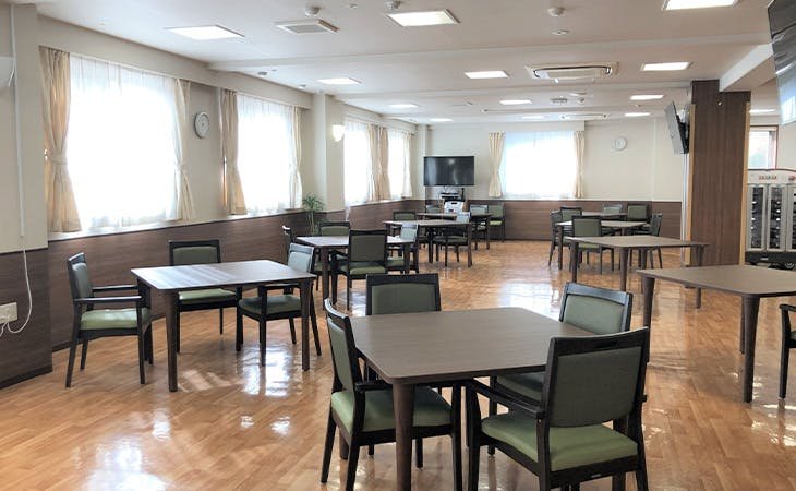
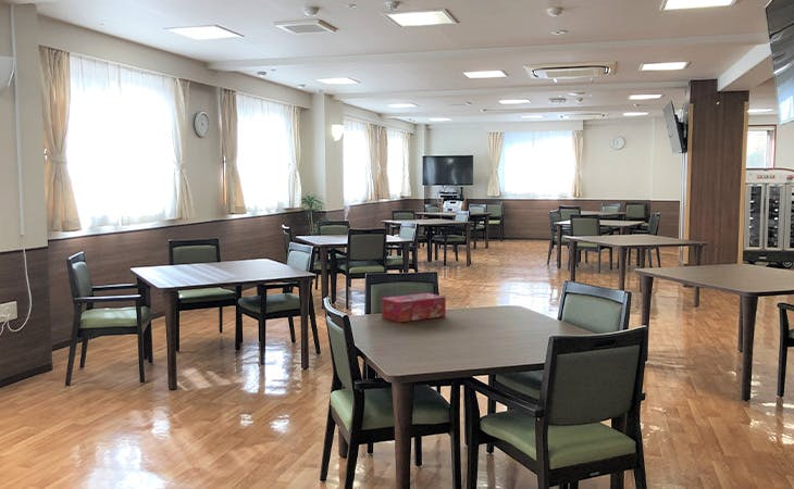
+ tissue box (413, 306)
